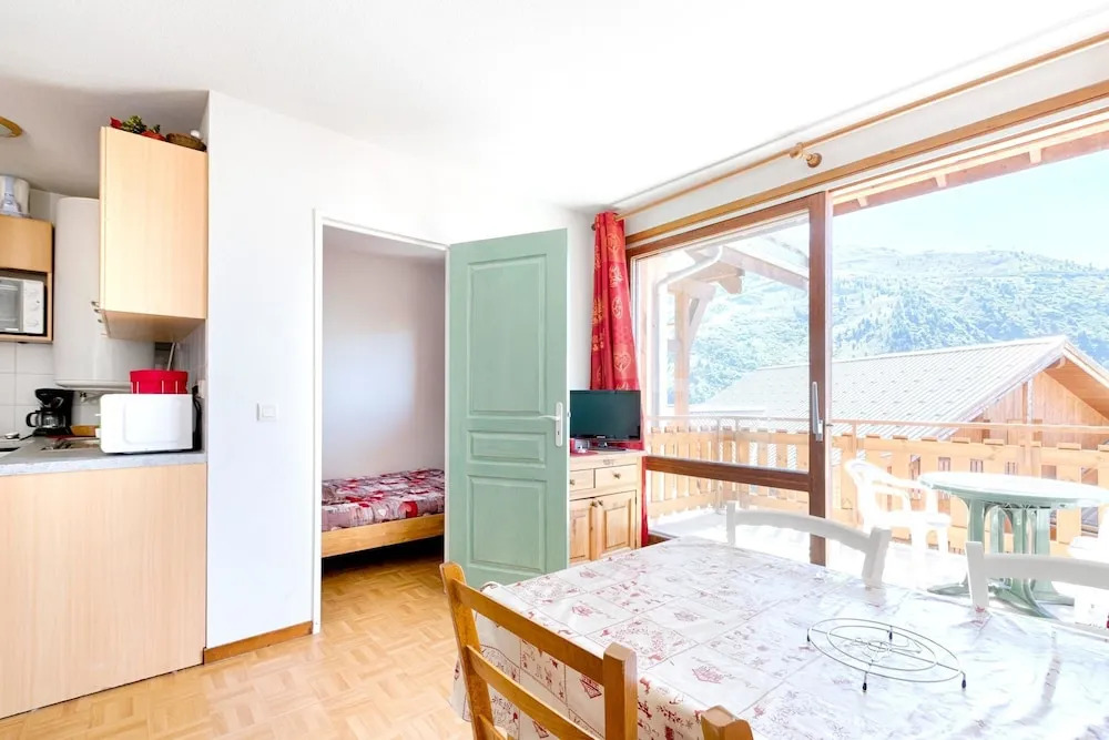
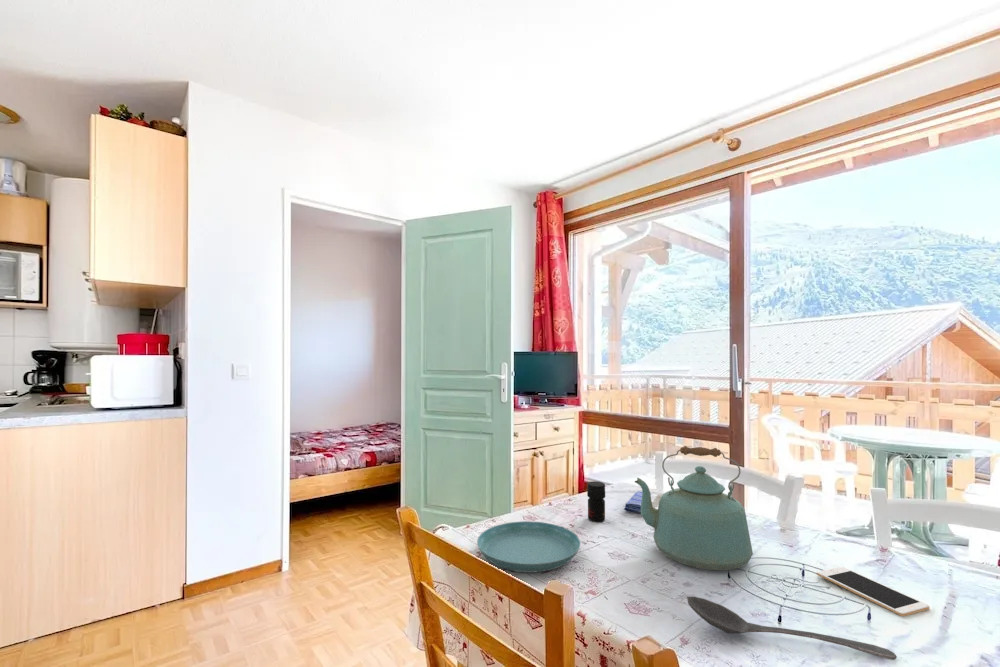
+ stirrer (784, 628)
+ saucer (528, 546)
+ cell phone (869, 589)
+ kettle (690, 499)
+ dish towel (658, 504)
+ jar (596, 501)
